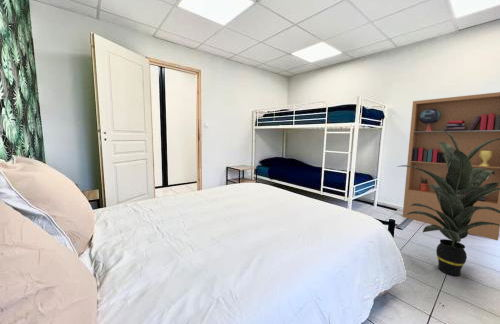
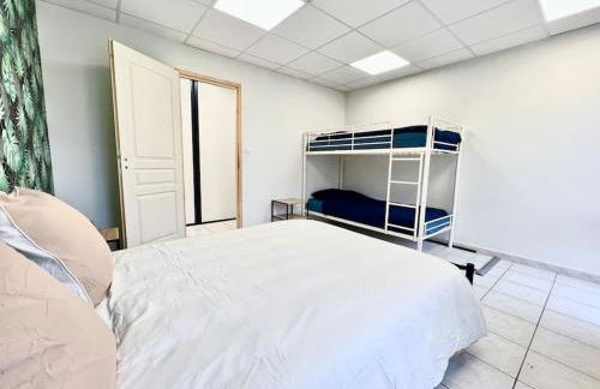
- bookcase (446, 164)
- indoor plant (451, 200)
